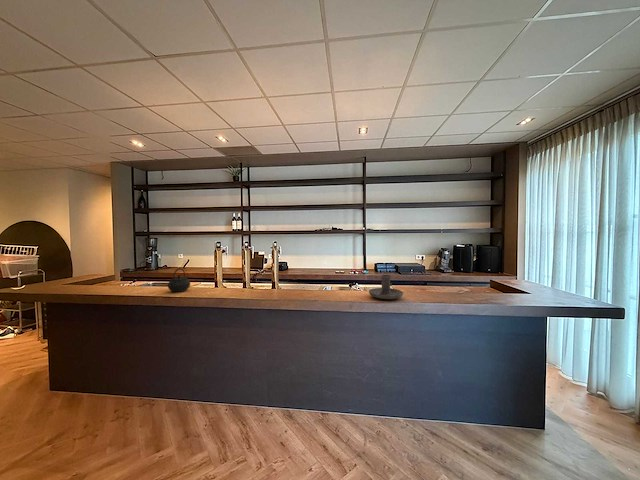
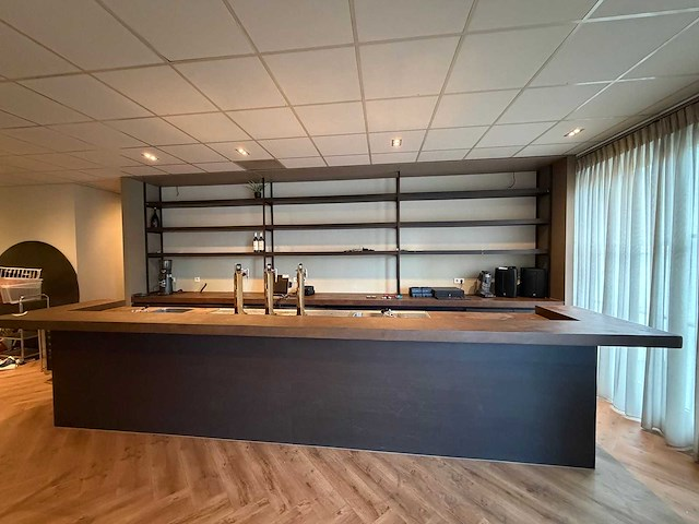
- candle holder (385, 285)
- kettle (178, 279)
